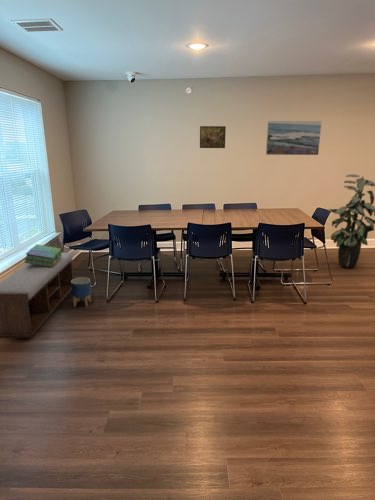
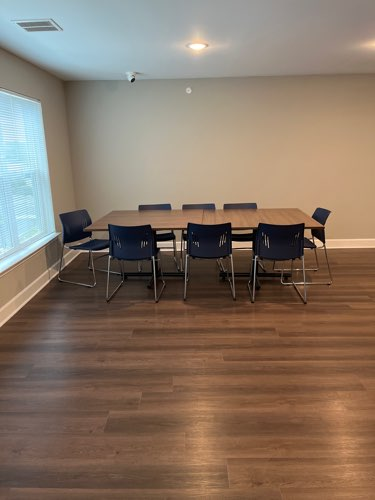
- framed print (212, 137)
- indoor plant (351, 221)
- stack of books (43, 257)
- planter (81, 292)
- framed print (293, 138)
- bench (38, 289)
